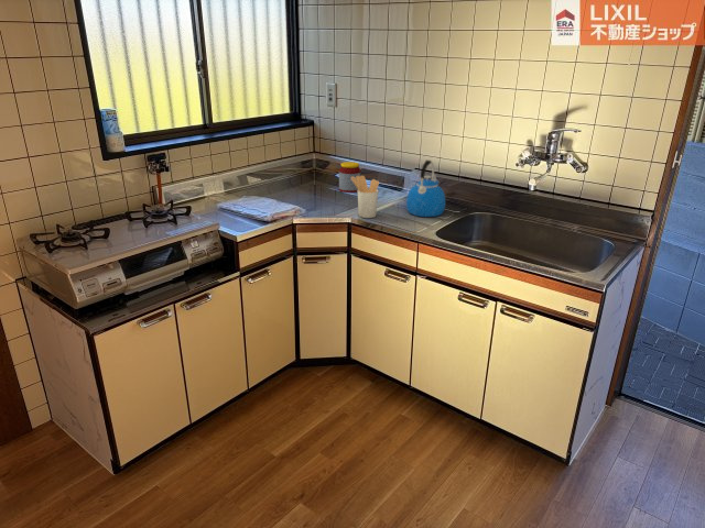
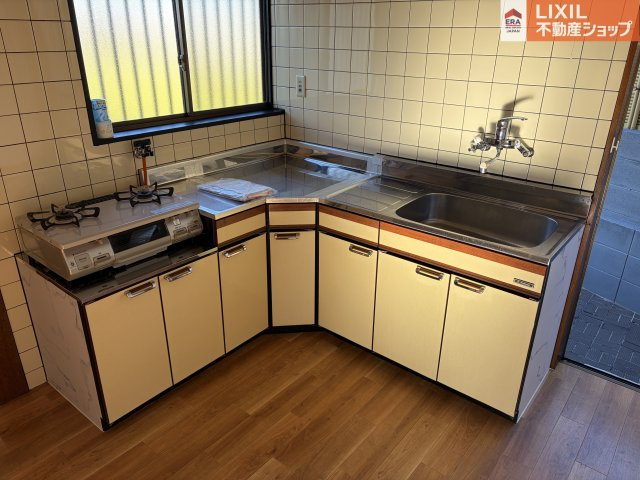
- jar (349, 177)
- kettle (429, 185)
- utensil holder (364, 195)
